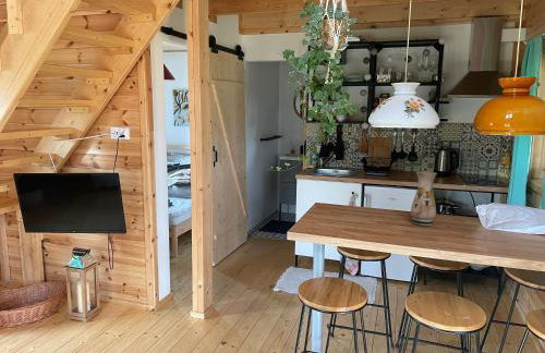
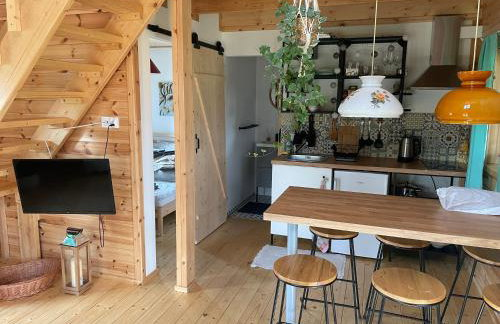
- vase (424, 197)
